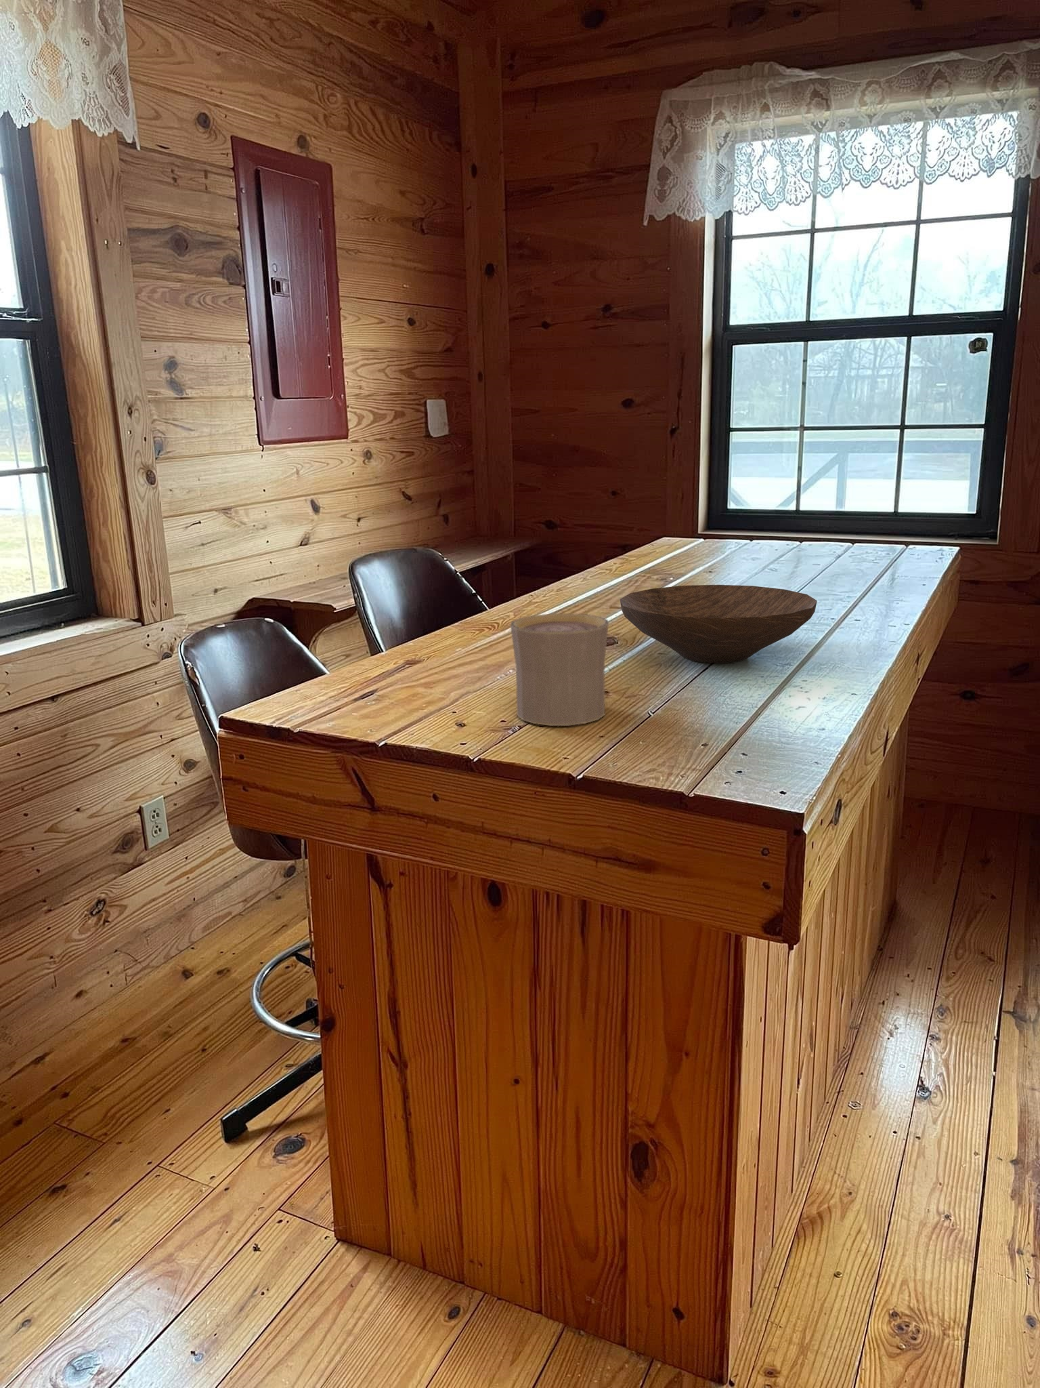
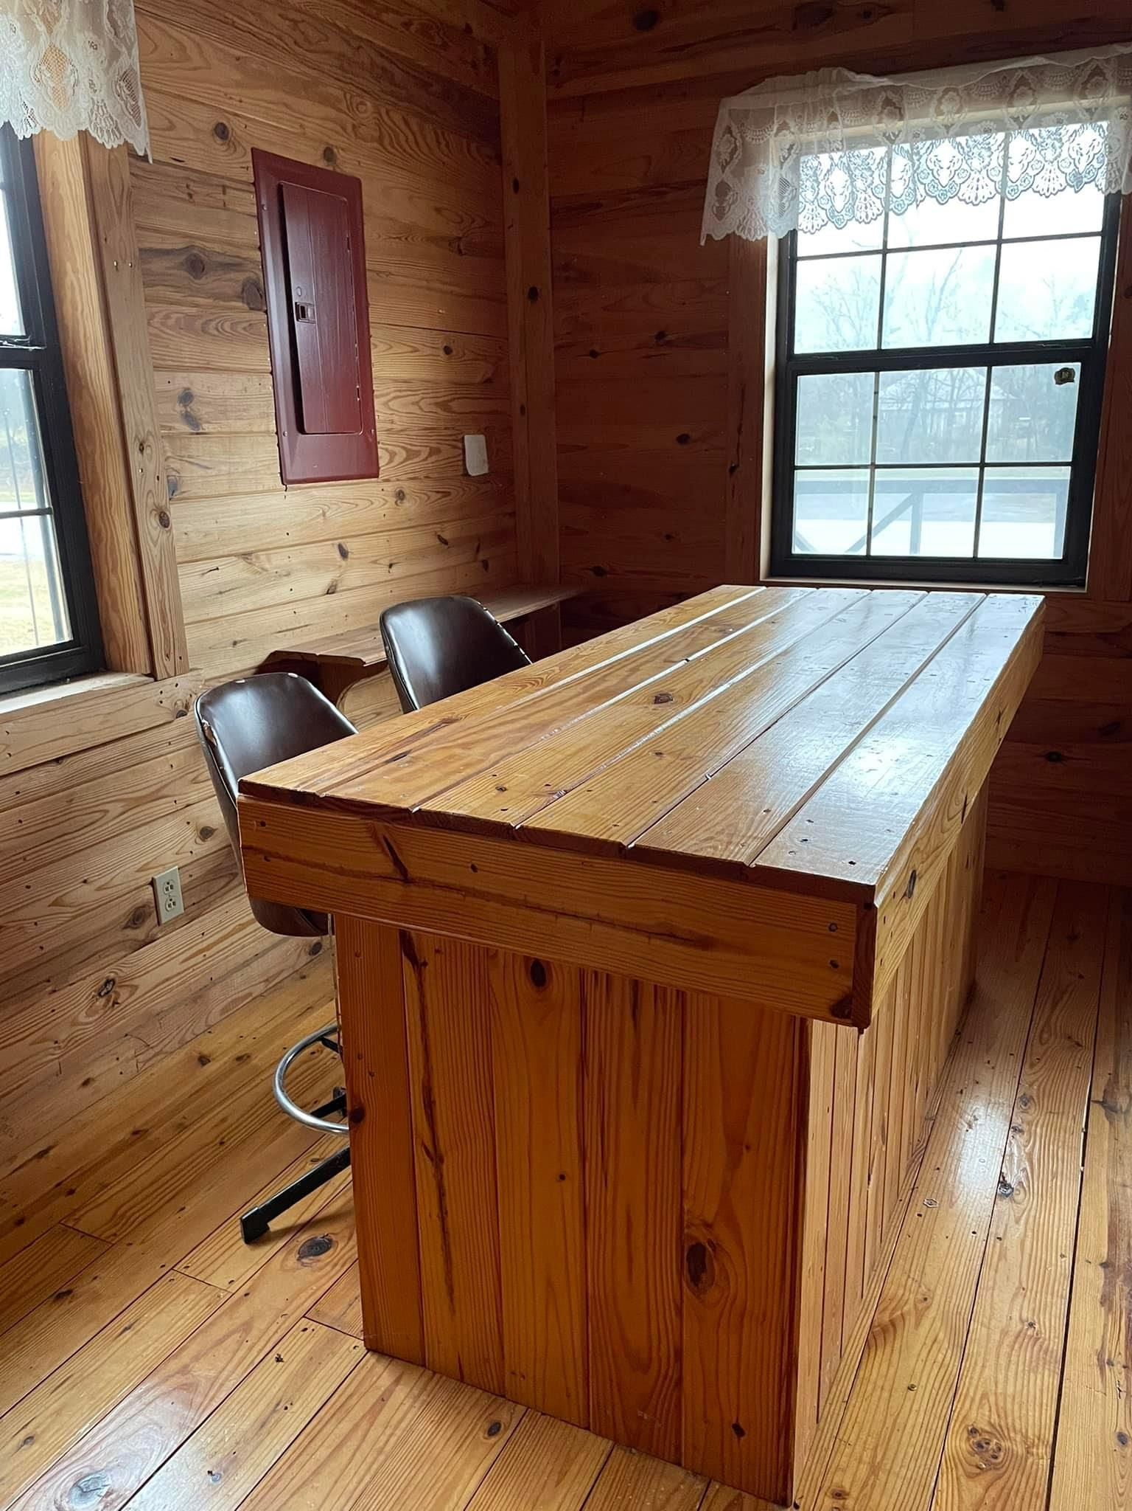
- wooden bowl (716, 627)
- cup (560, 668)
